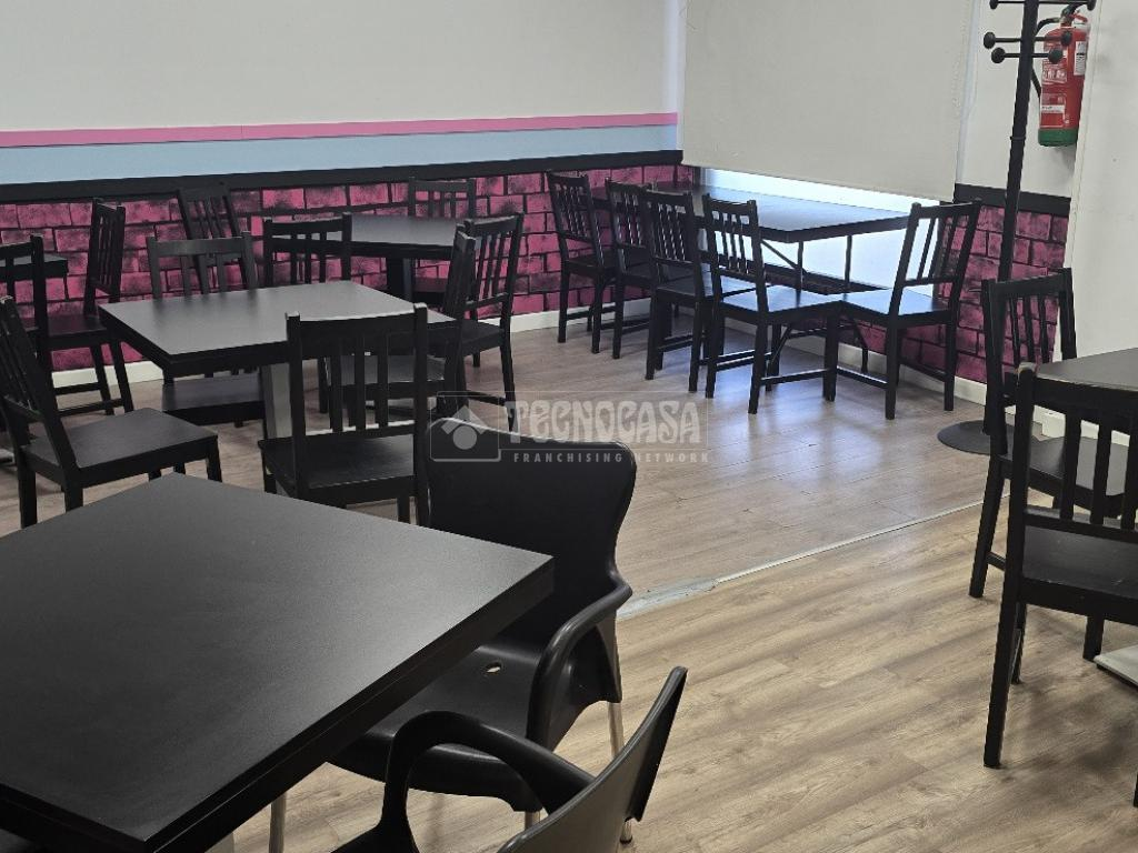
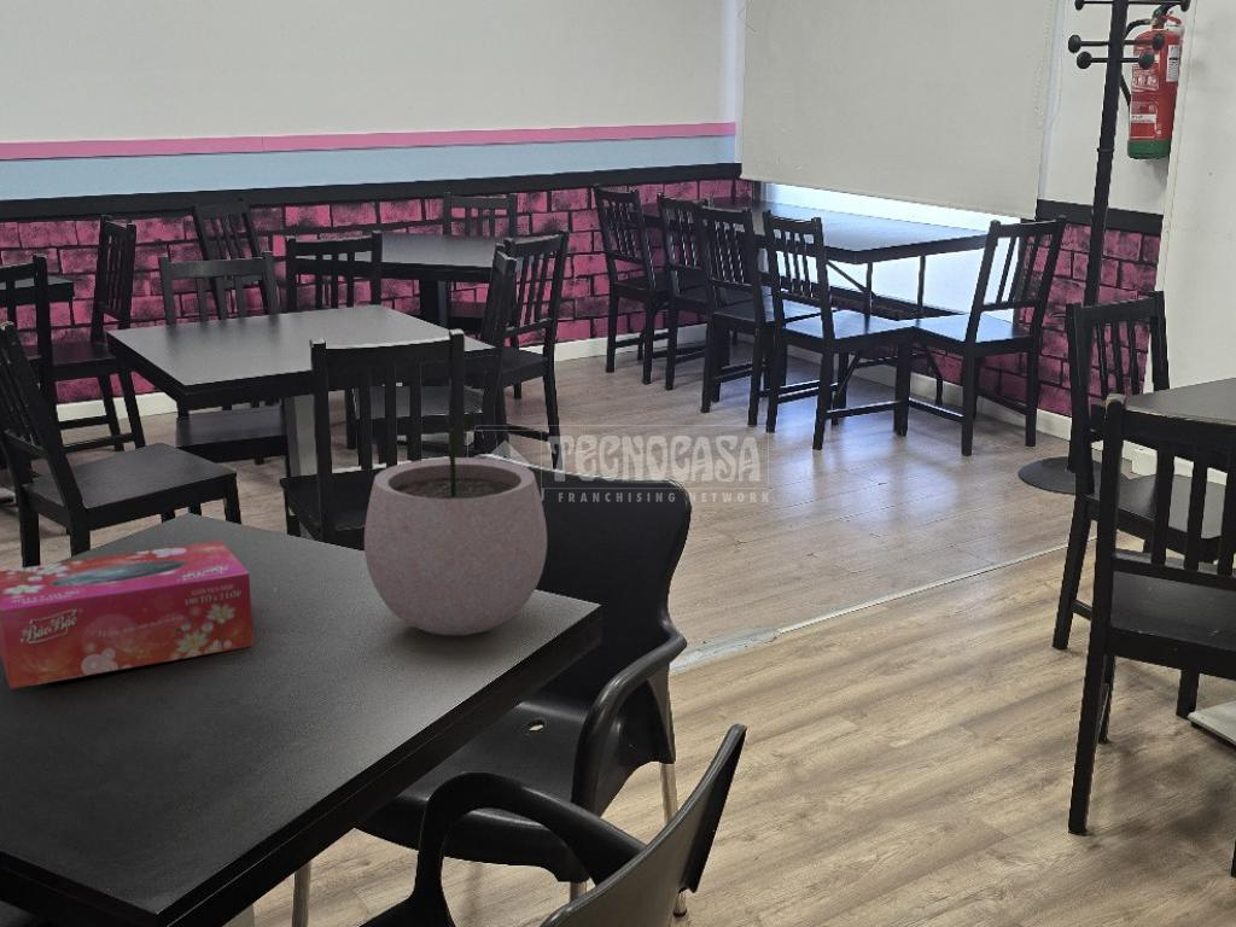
+ plant pot (455, 519)
+ tissue box (122, 610)
